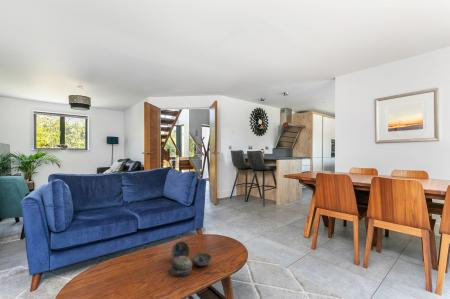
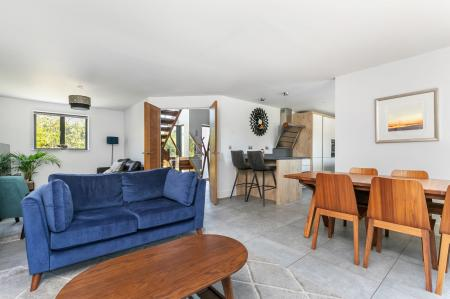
- decorative bowl (187, 256)
